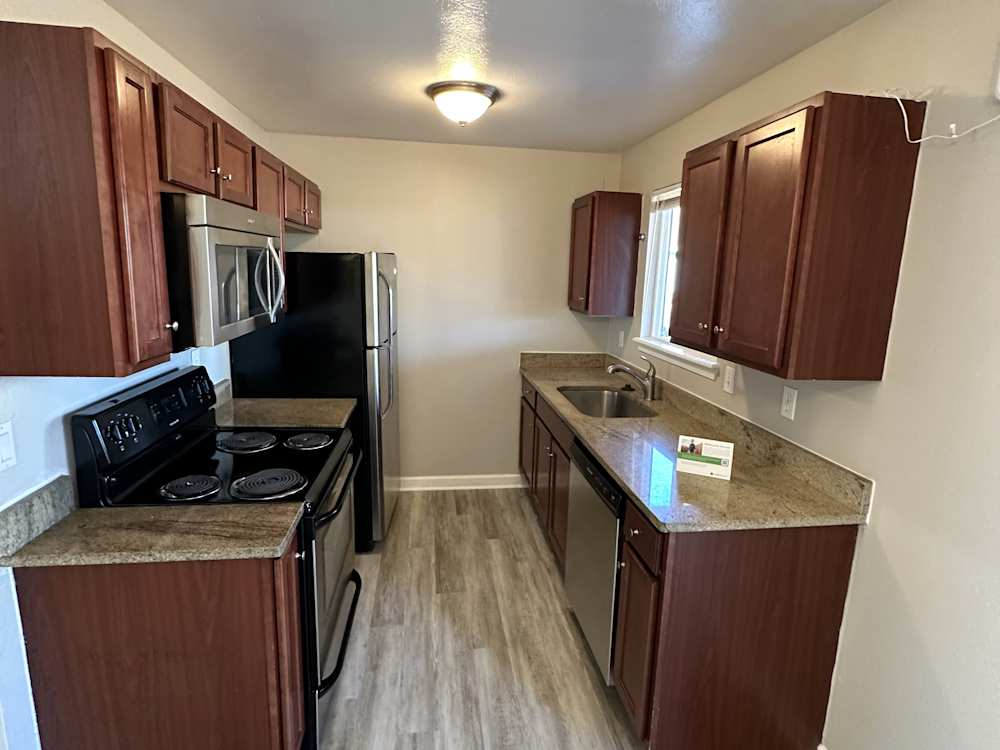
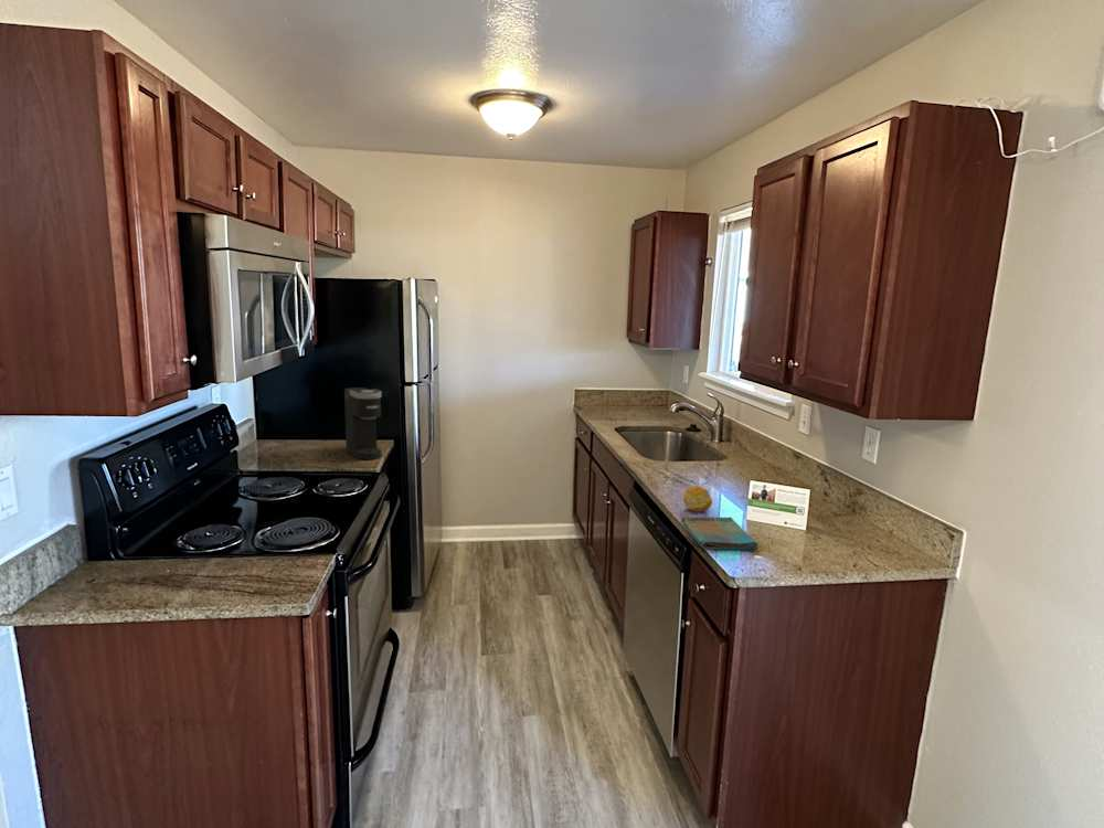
+ fruit (698, 498)
+ dish towel (716, 531)
+ coffee maker (362, 421)
